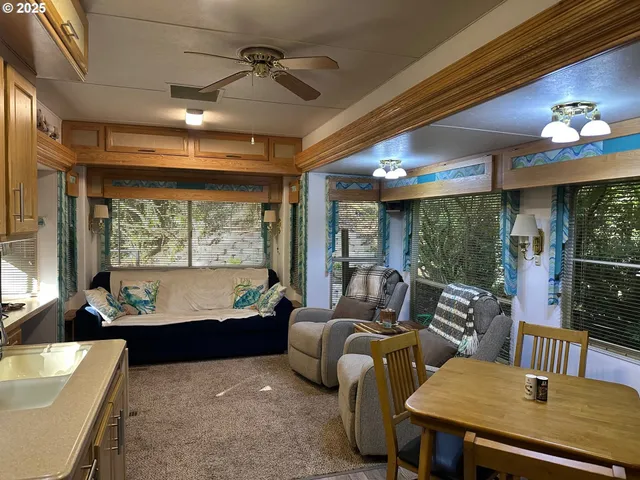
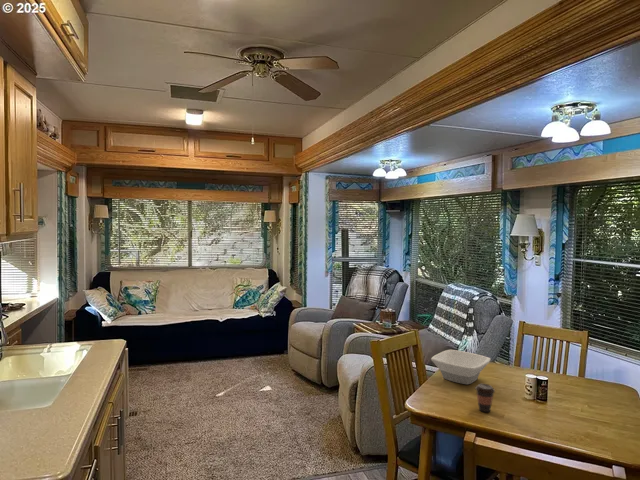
+ coffee cup (484, 398)
+ bowl (460, 368)
